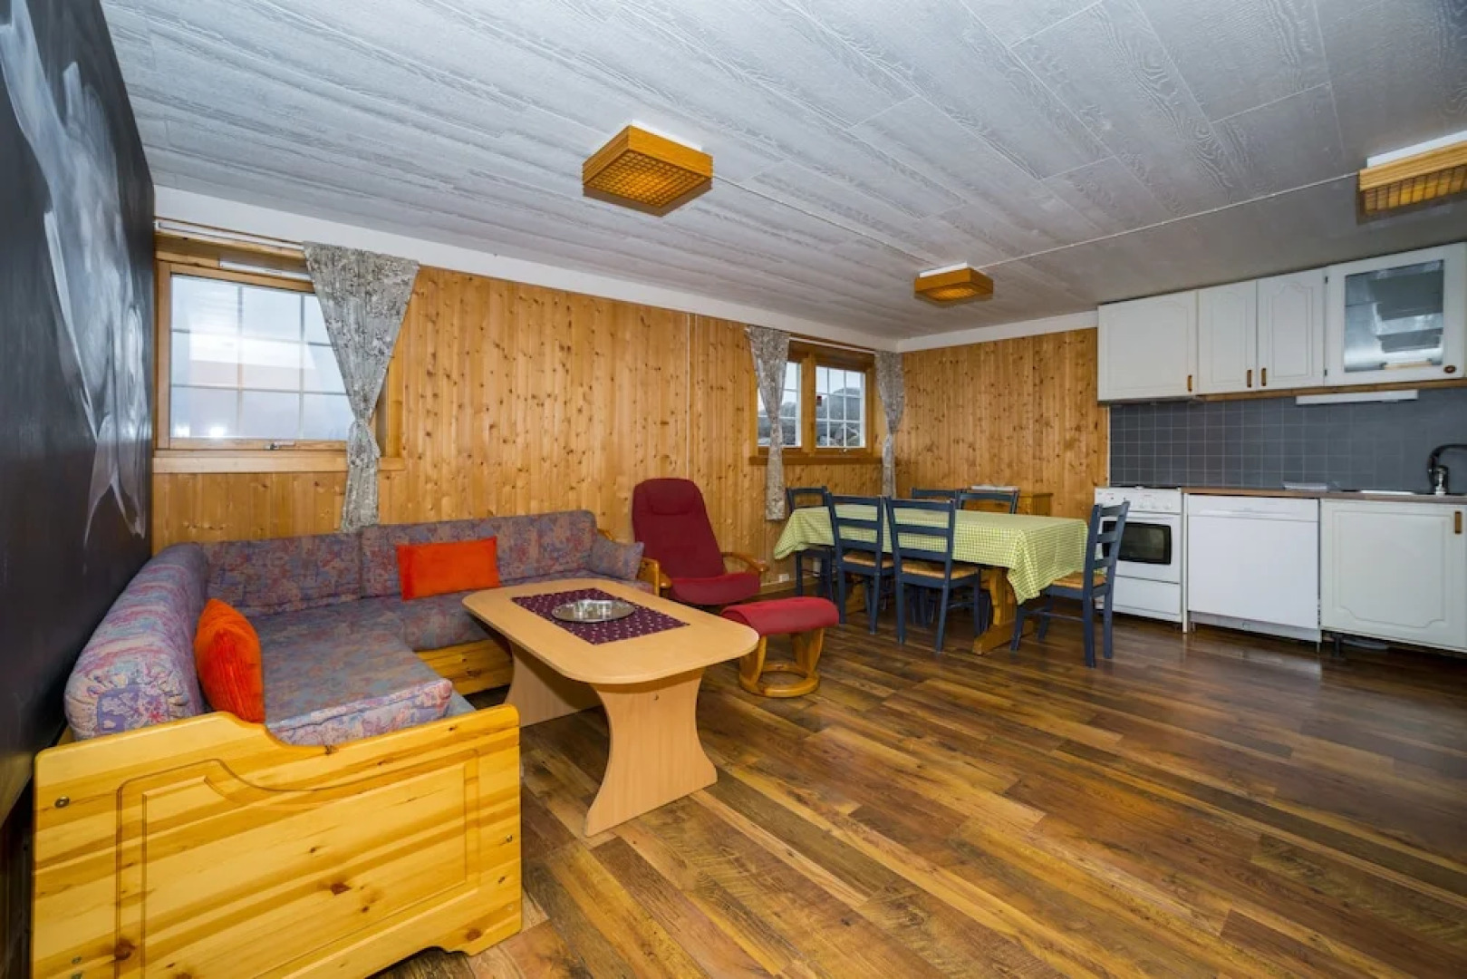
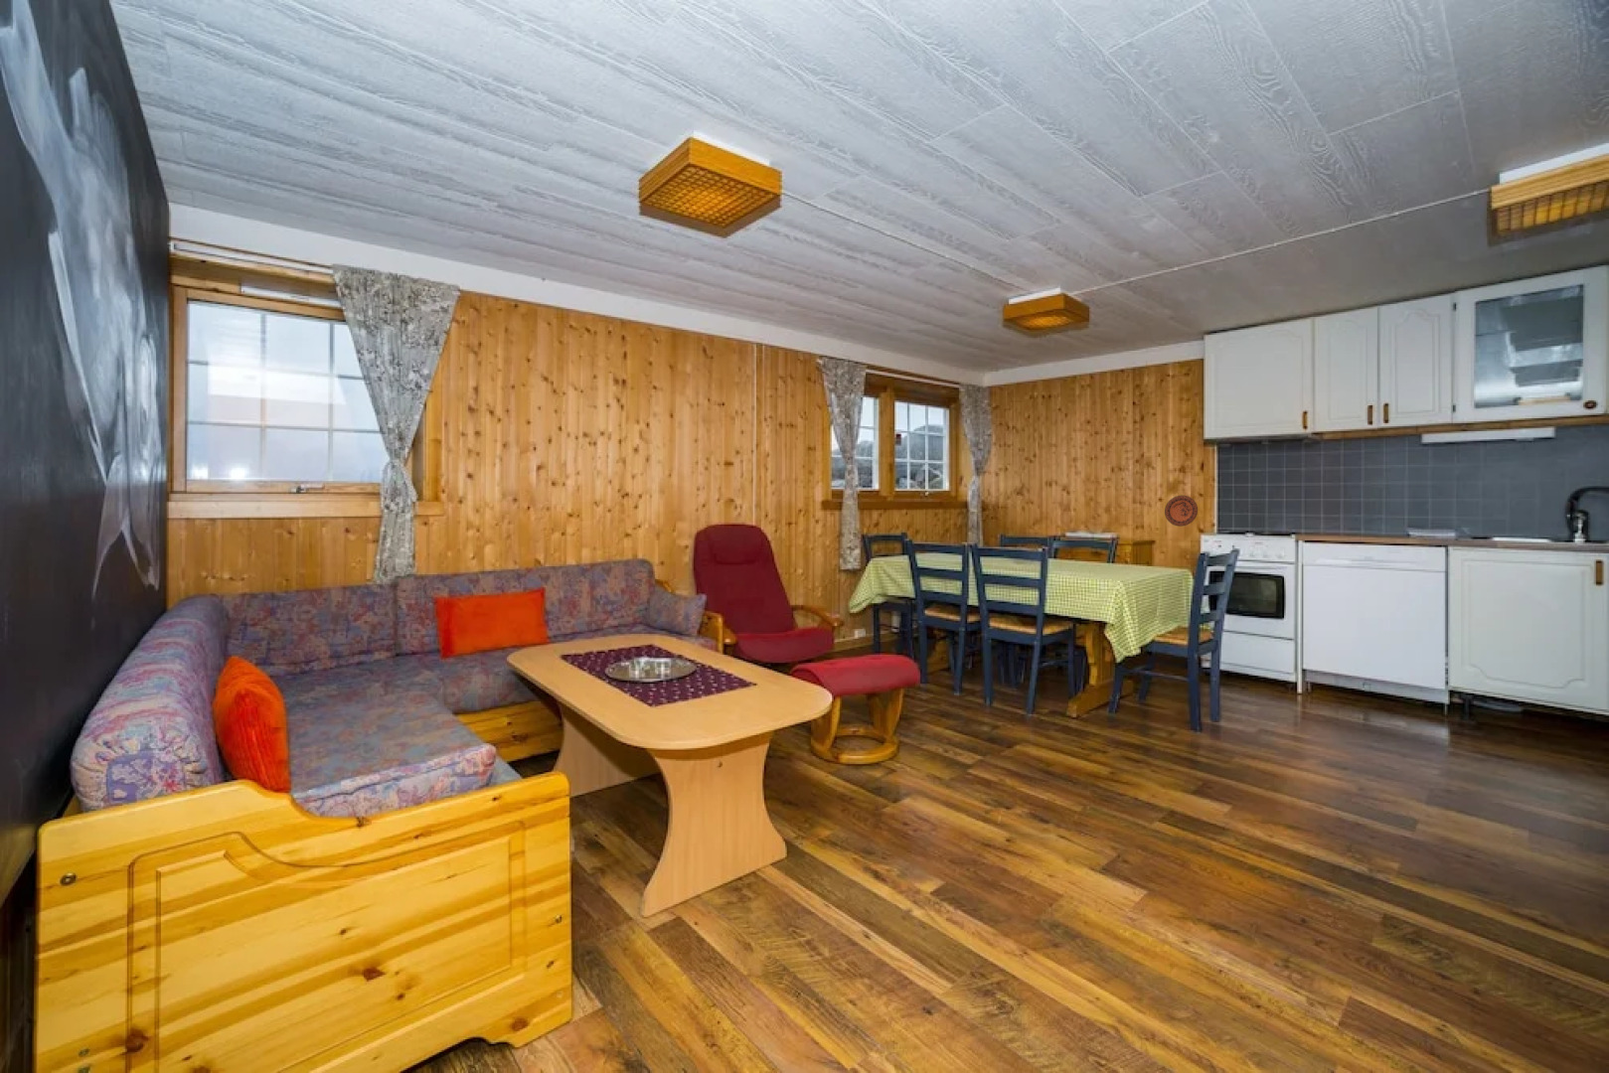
+ decorative plate (1180, 510)
